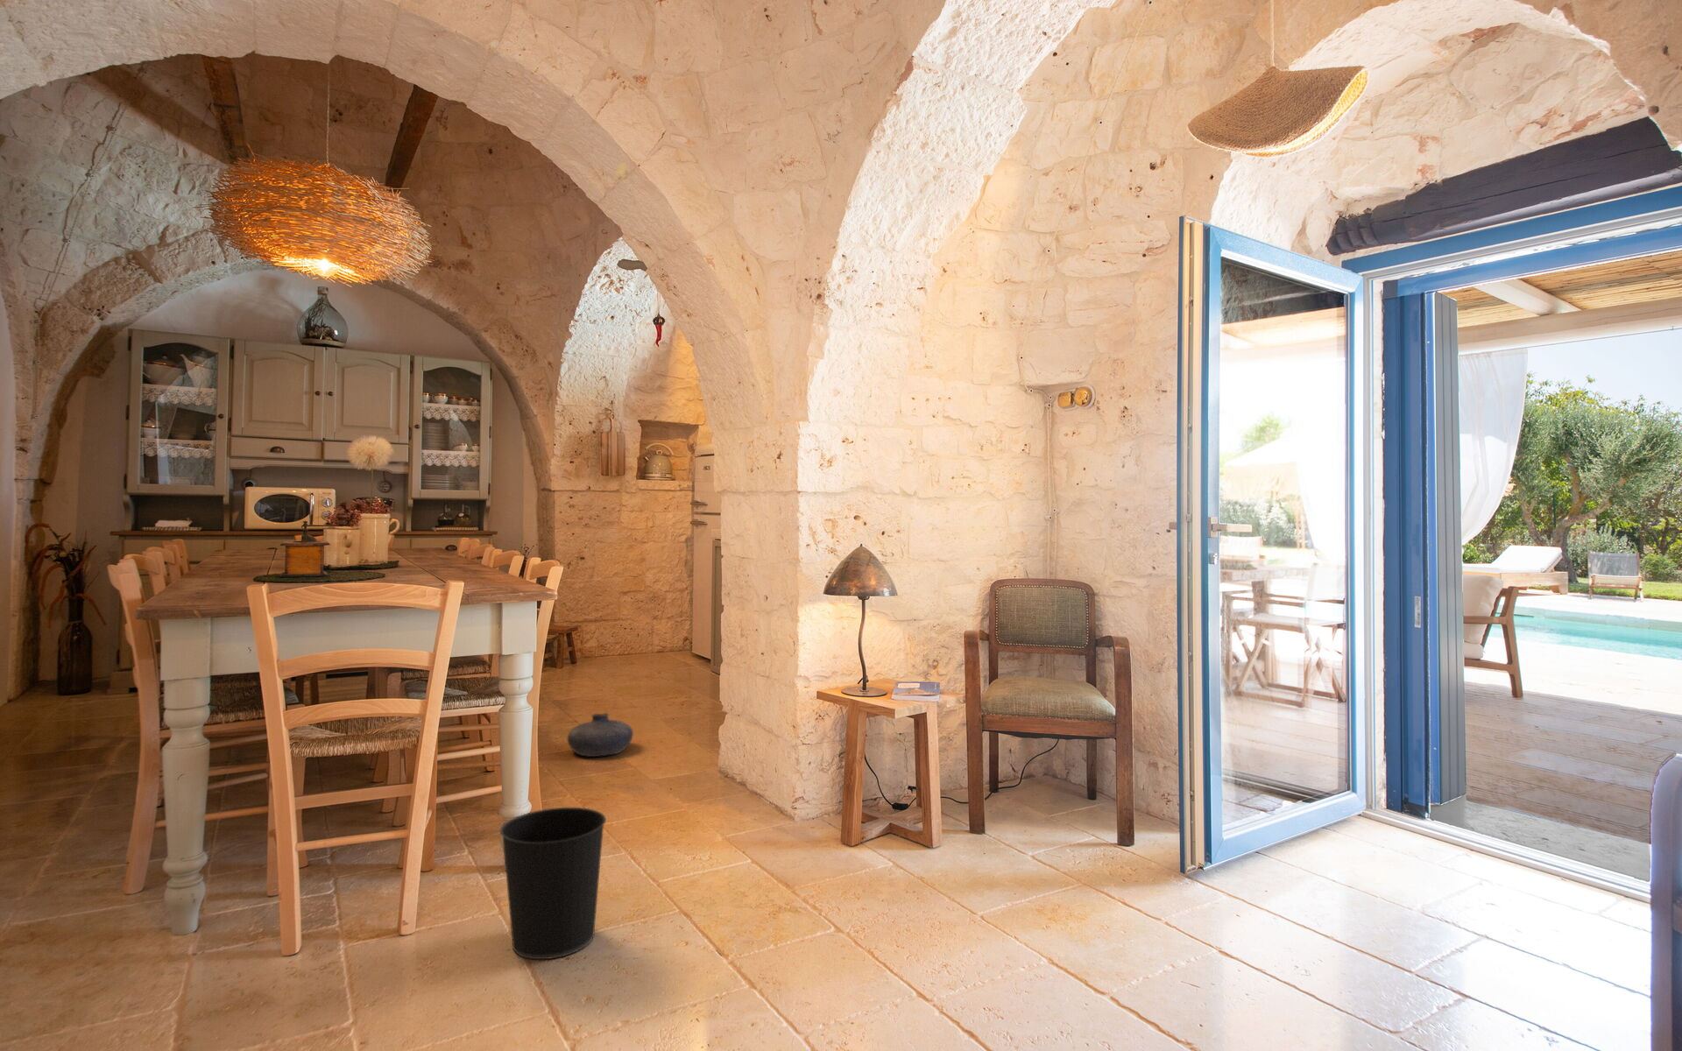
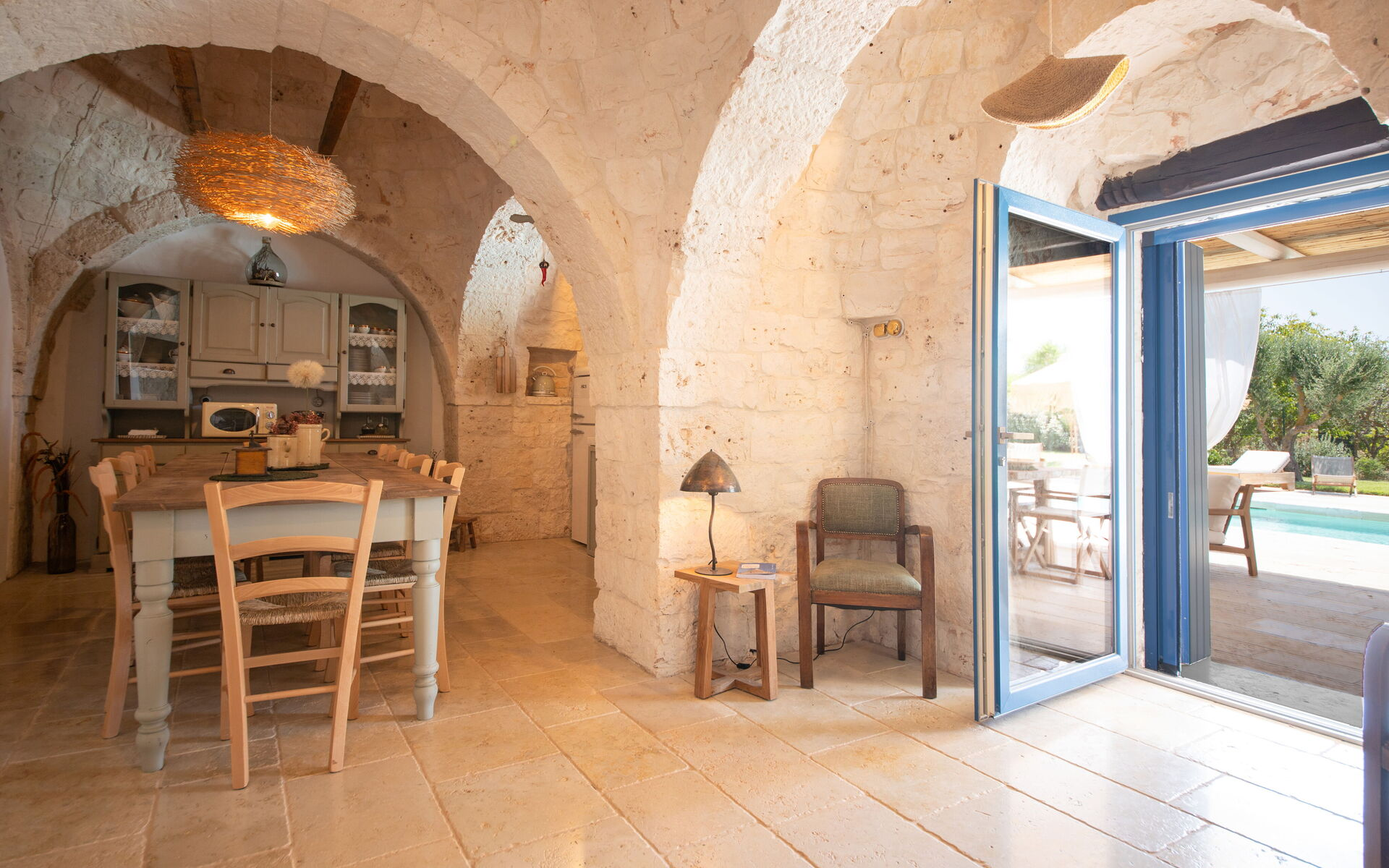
- vase (601, 731)
- wastebasket (553, 881)
